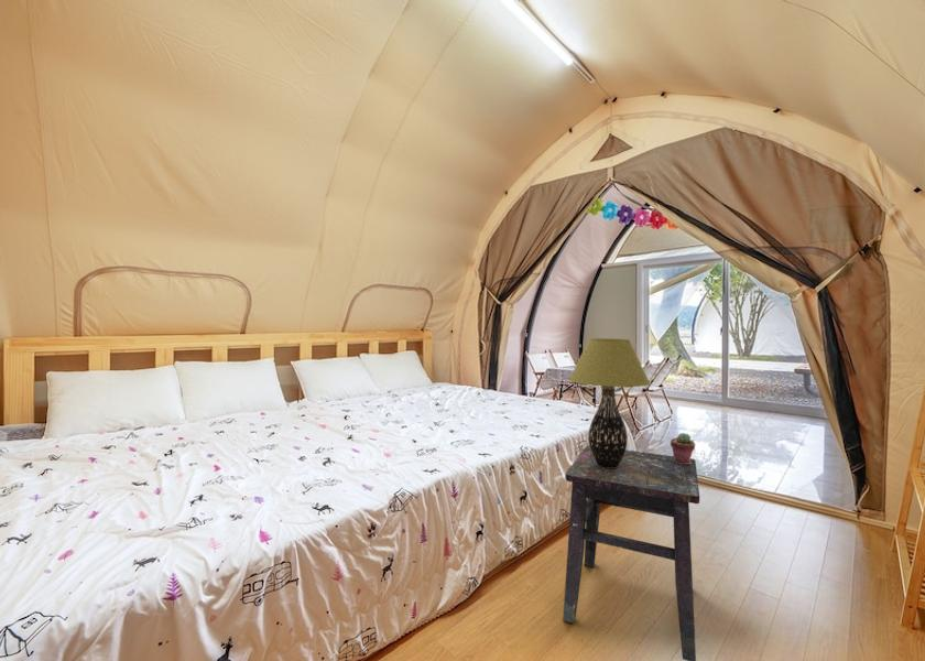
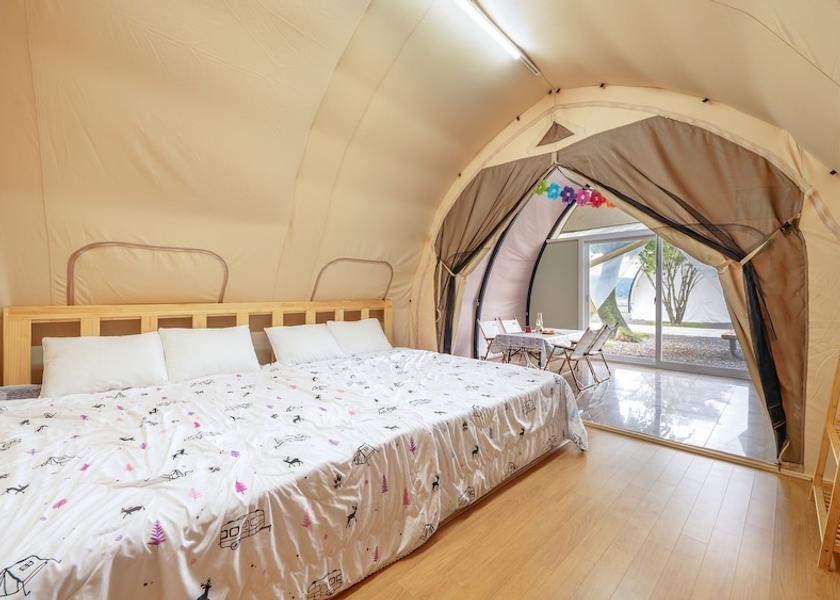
- table lamp (608, 402)
- side table (631, 539)
- potted succulent (682, 446)
